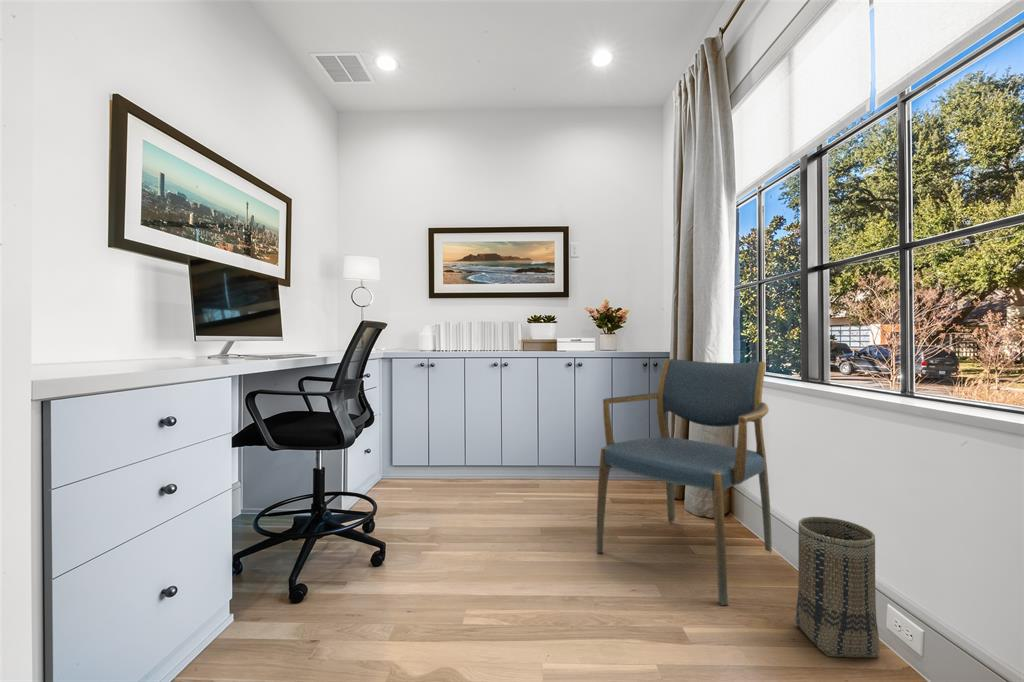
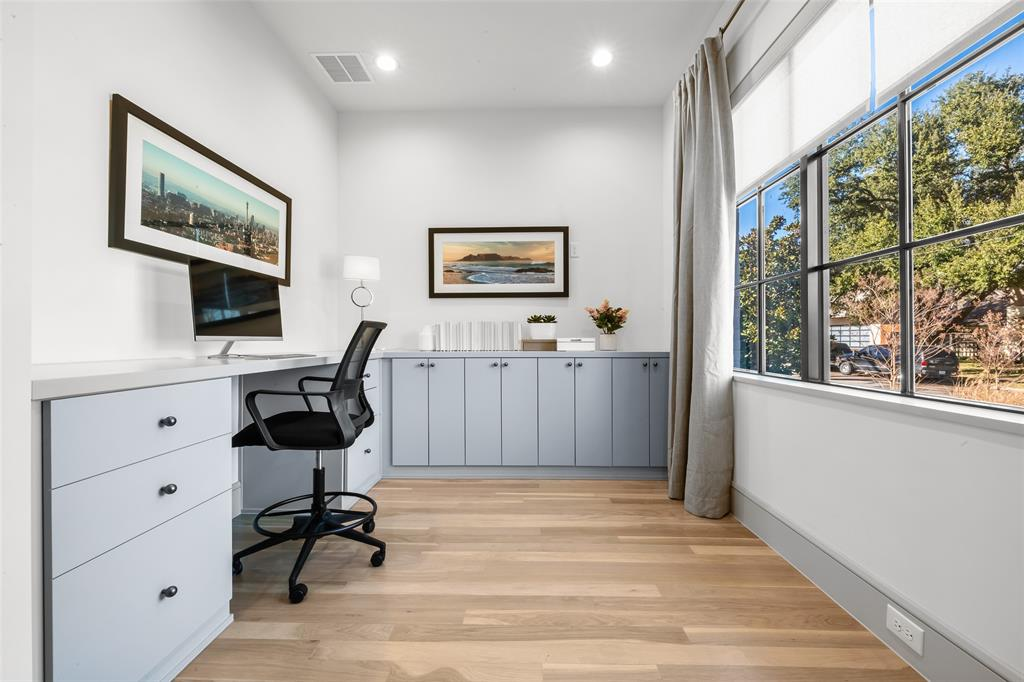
- basket (835, 584)
- armchair (686, 458)
